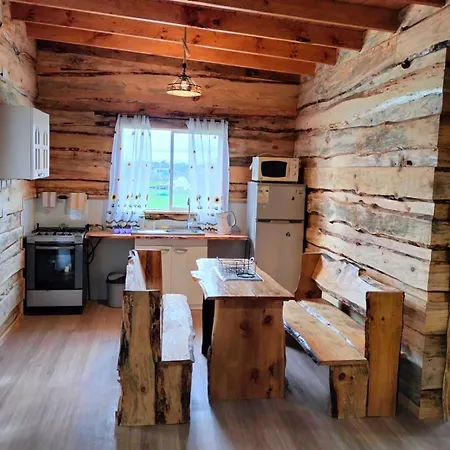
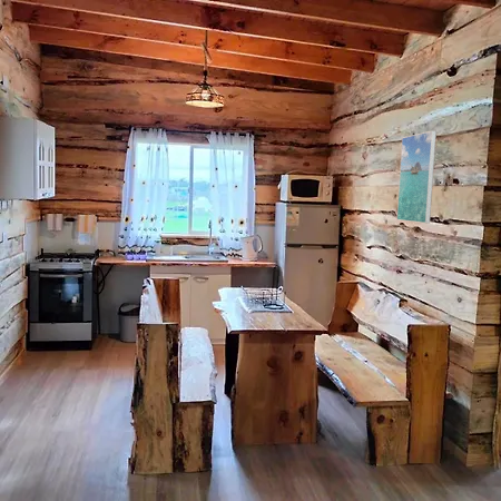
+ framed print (415, 178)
